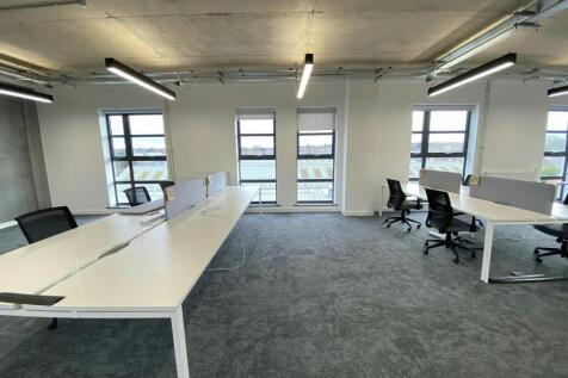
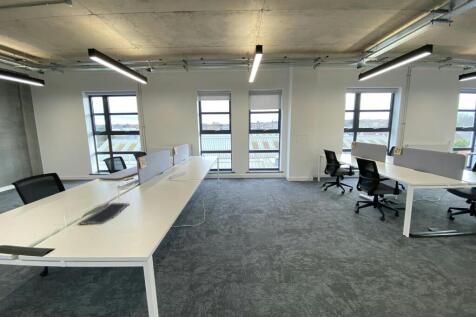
+ keyboard (107, 211)
